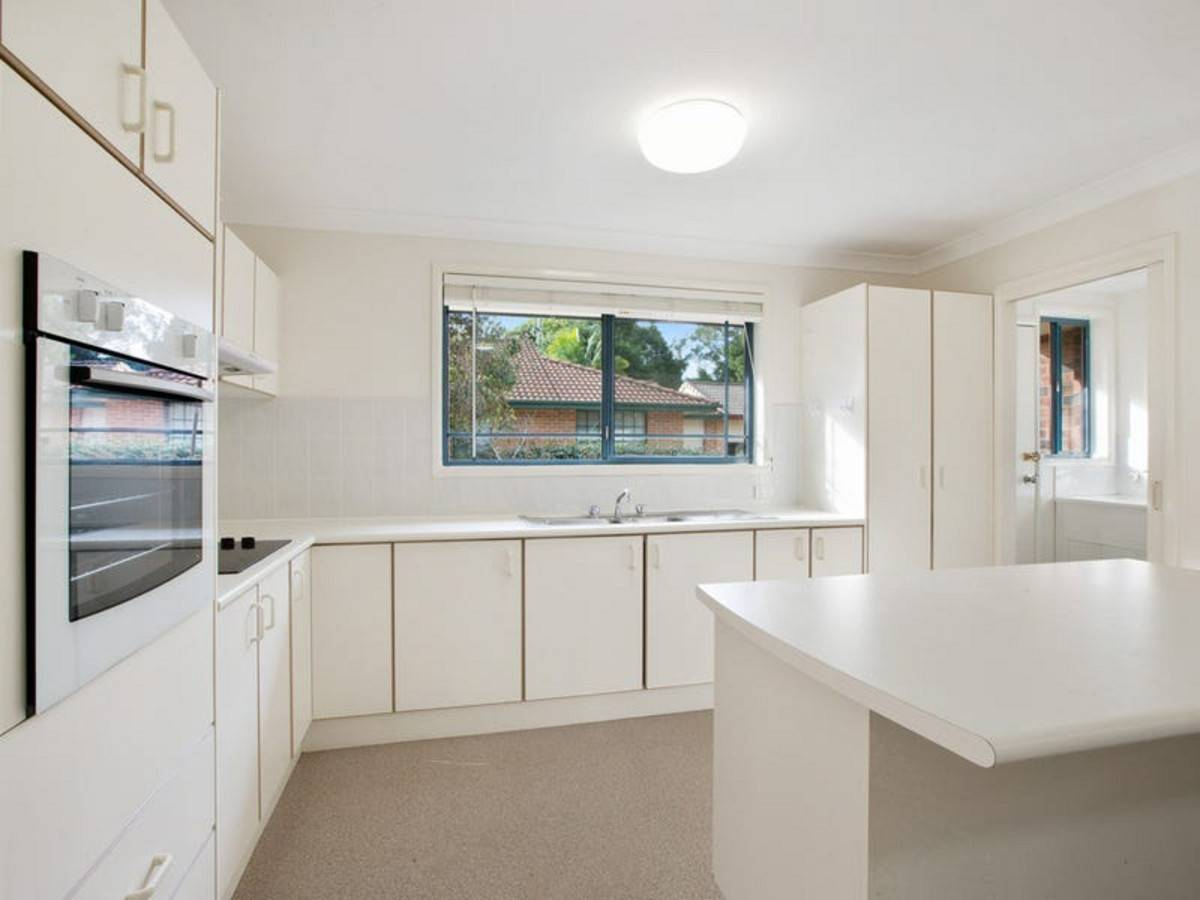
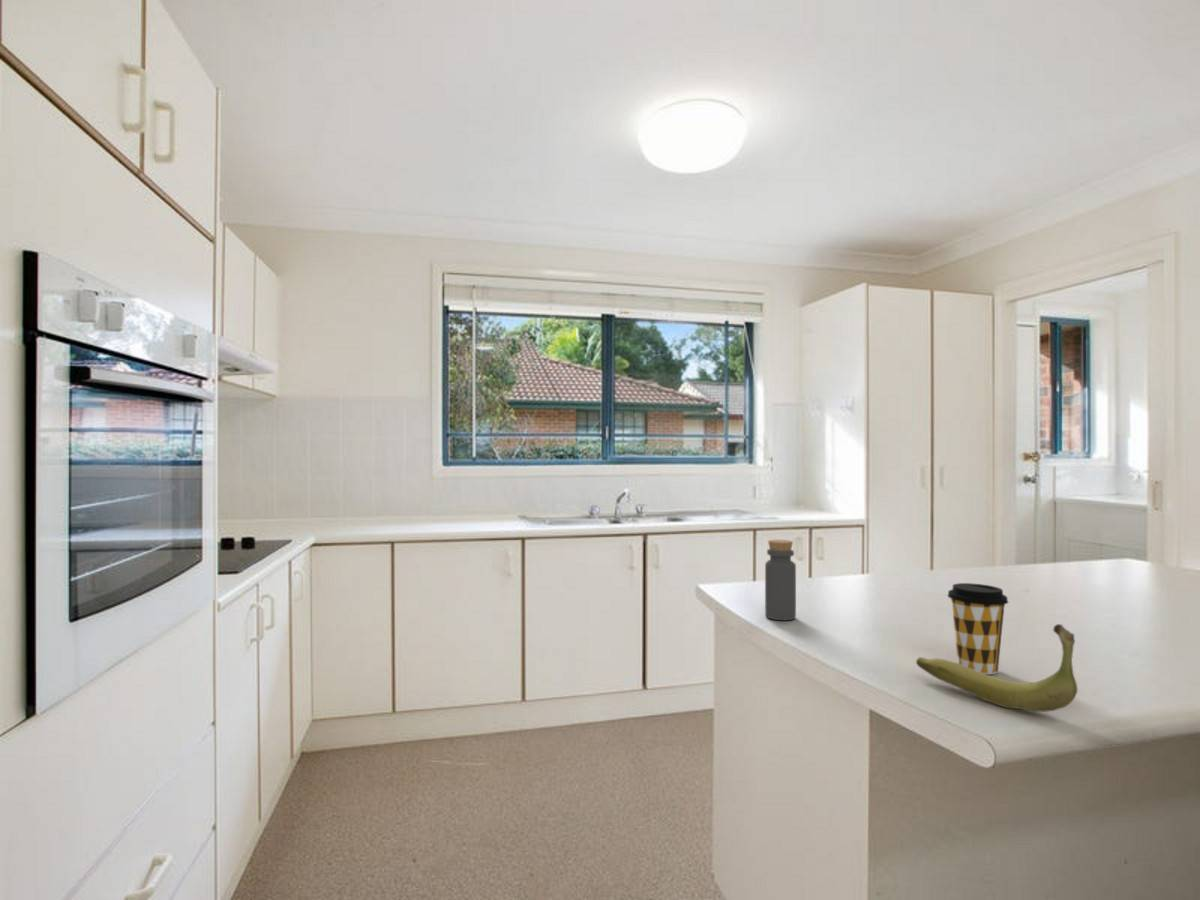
+ bottle (780, 578)
+ banana (982, 673)
+ coffee cup (977, 627)
